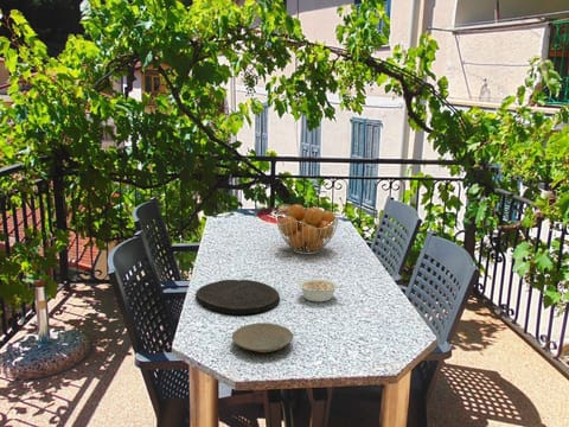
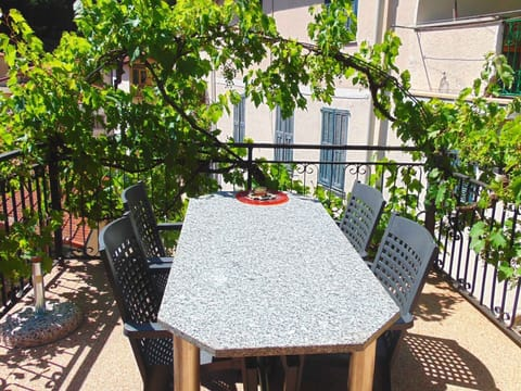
- plate (262, 339)
- plate (237, 294)
- legume (319, 289)
- fruit basket (307, 228)
